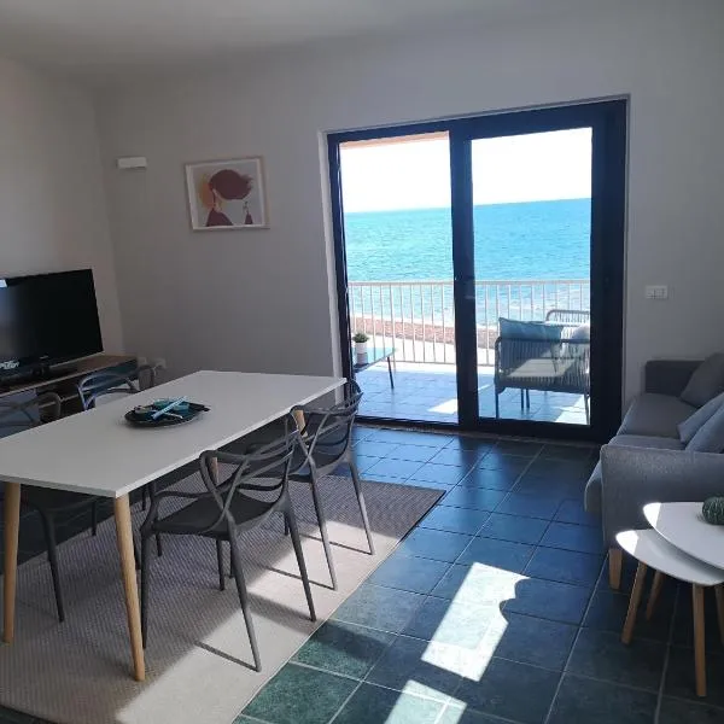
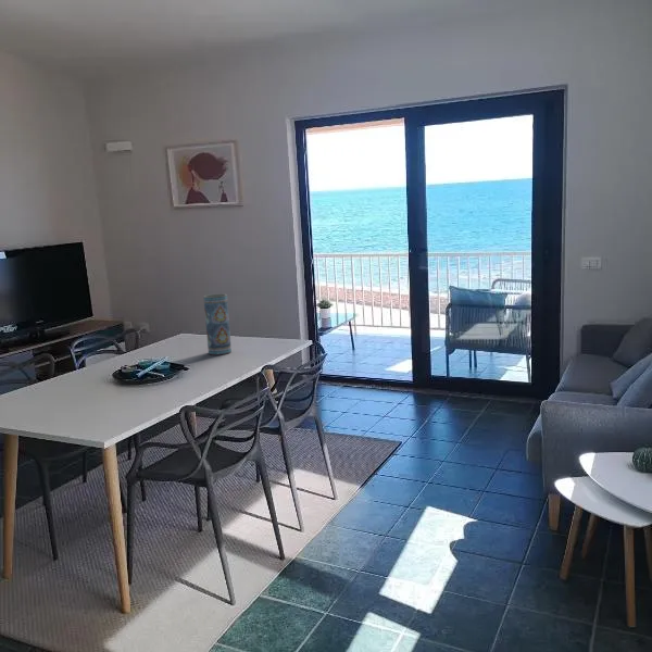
+ vase (217, 324)
